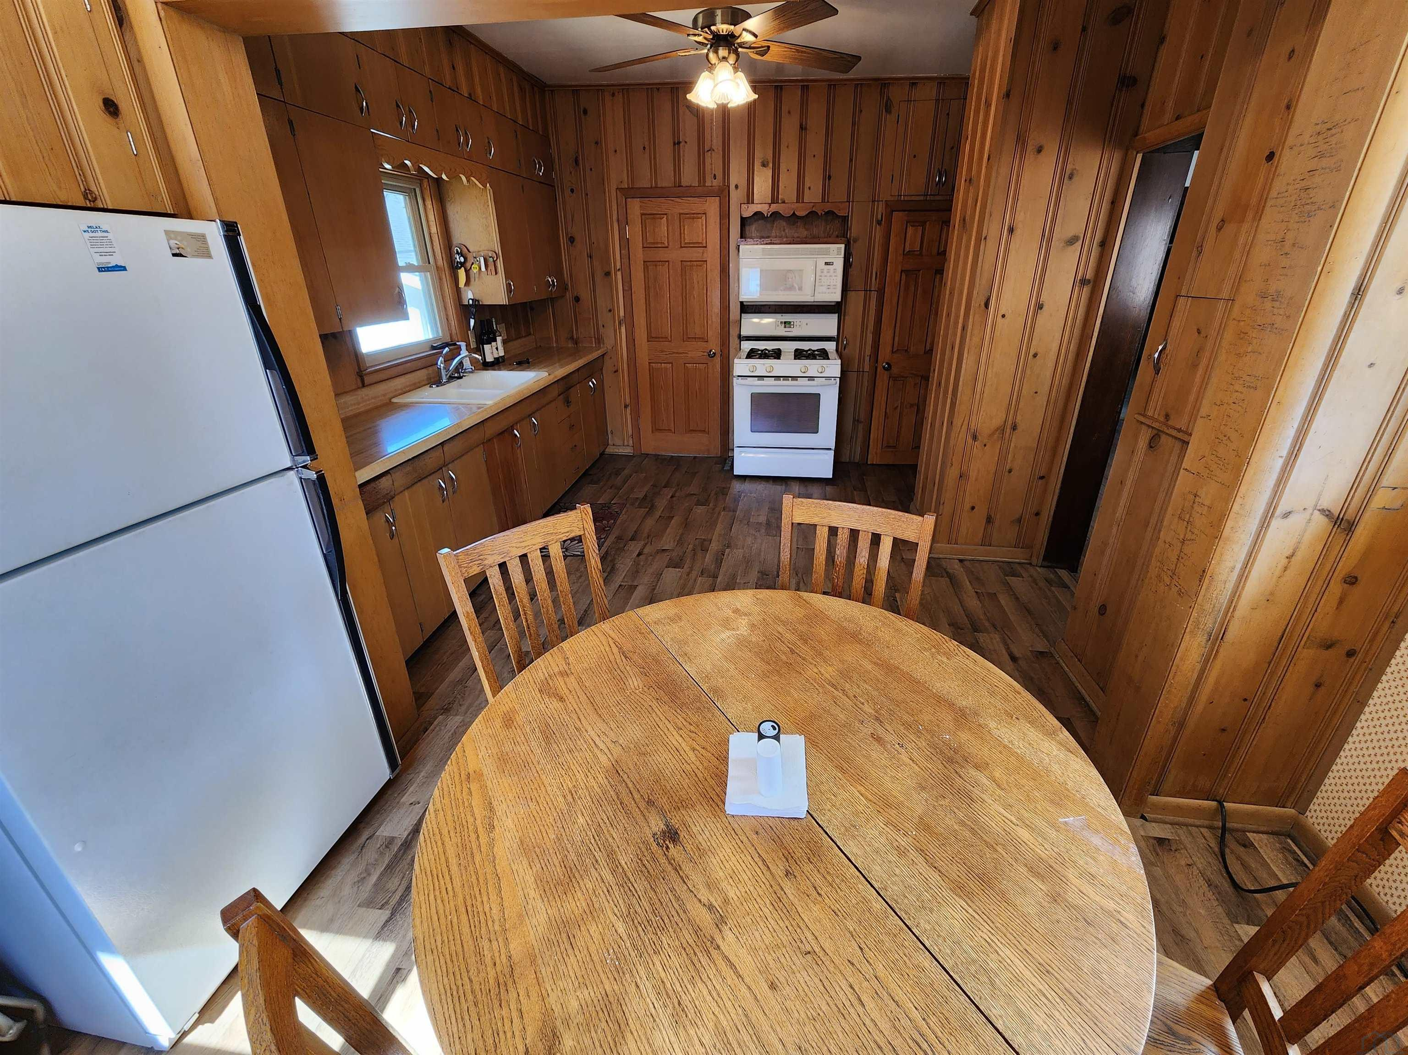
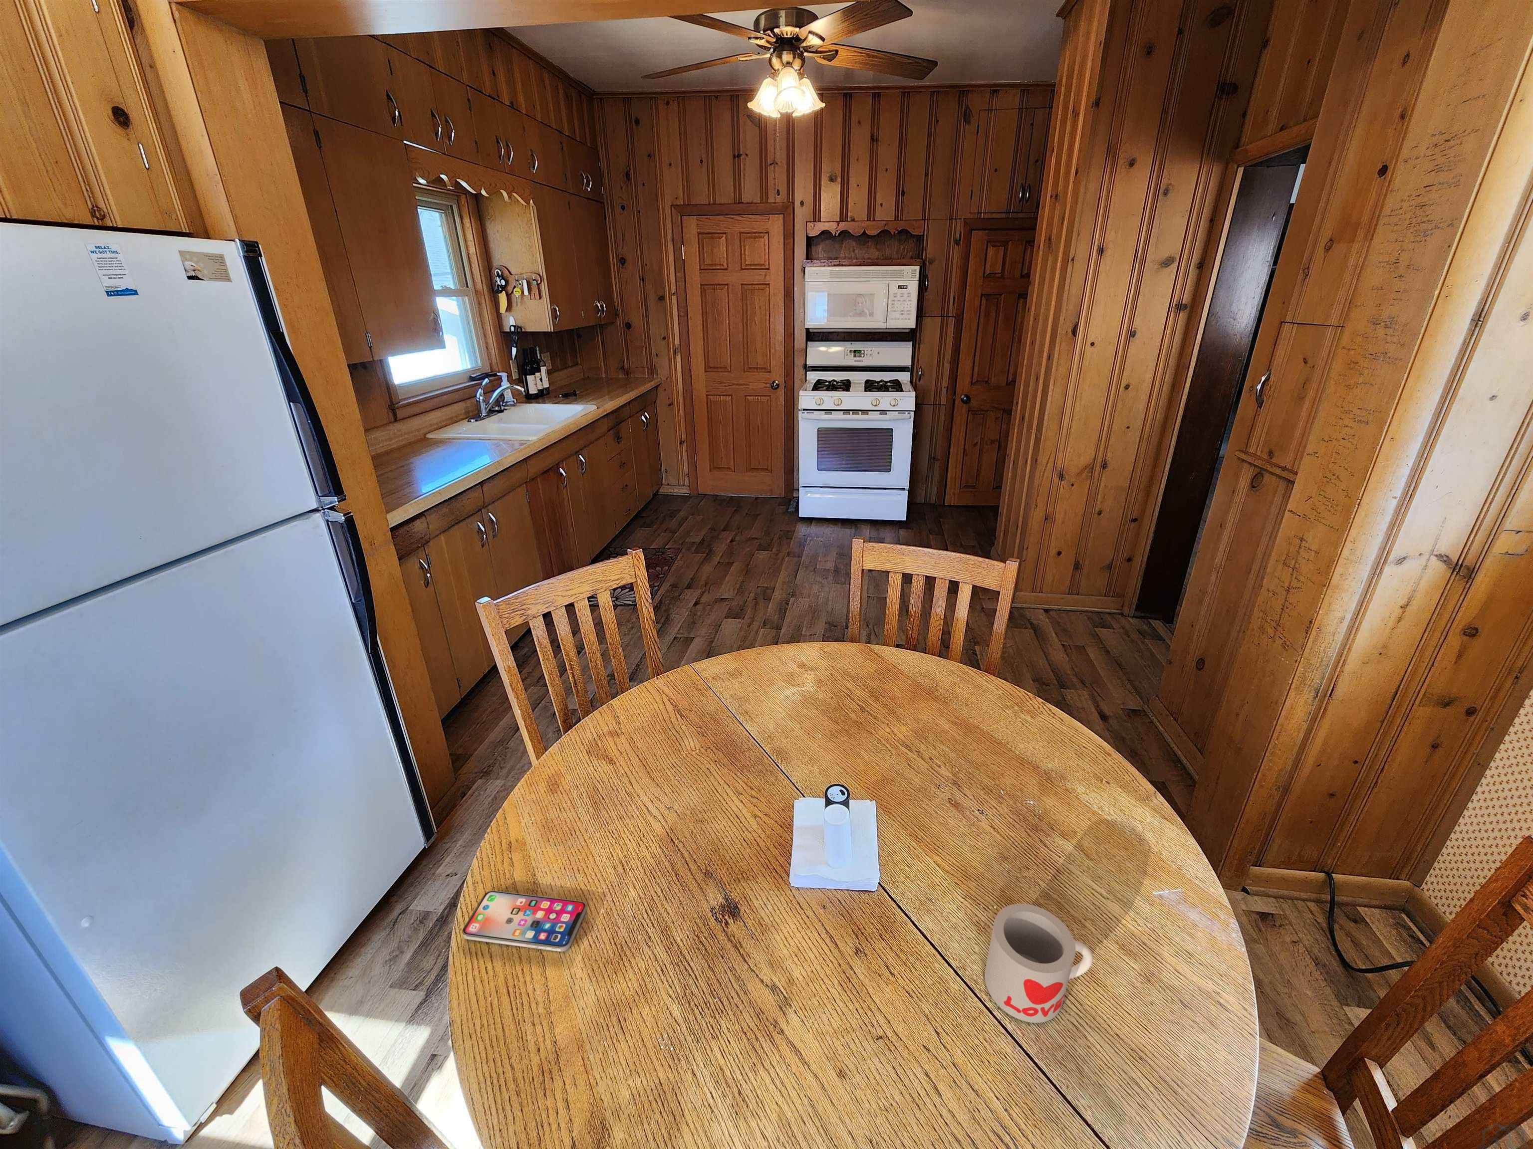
+ mug (1041, 962)
+ smartphone (525, 920)
